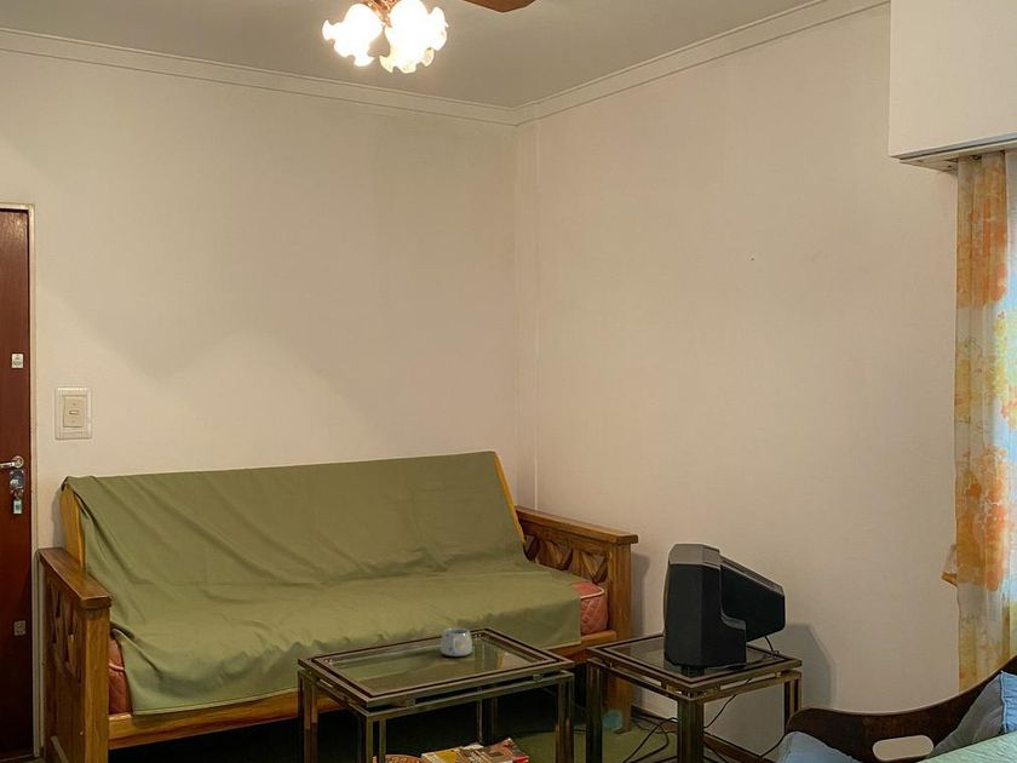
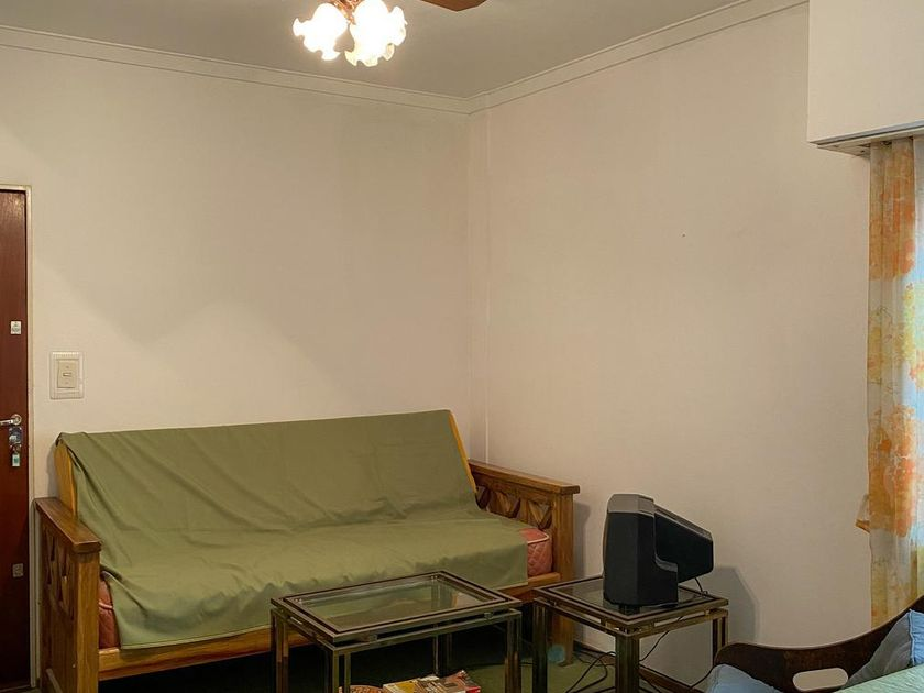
- mug (455, 643)
